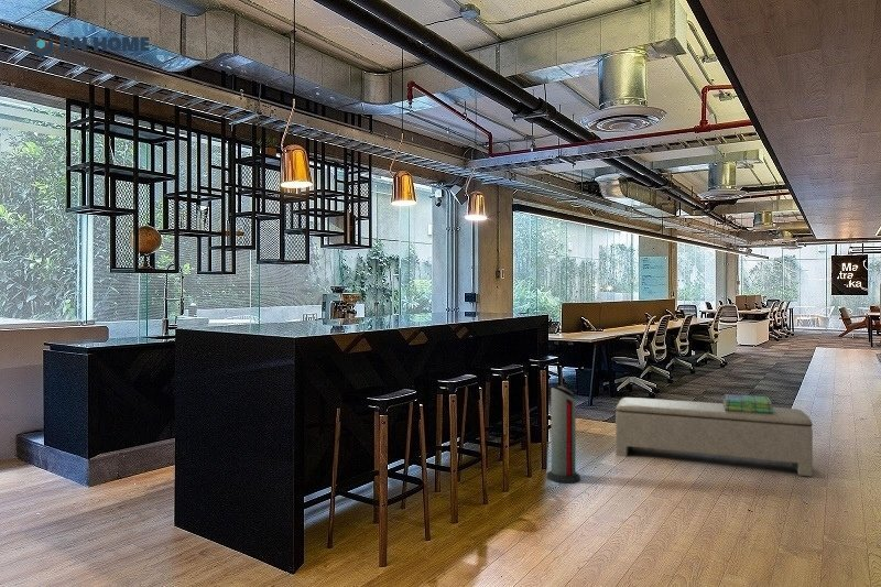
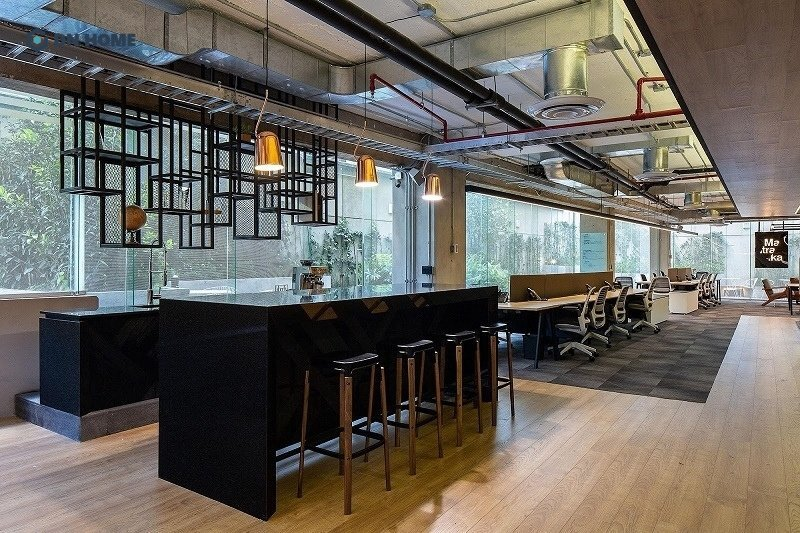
- stack of books (747, 403)
- air purifier (563, 432)
- bench (707, 432)
